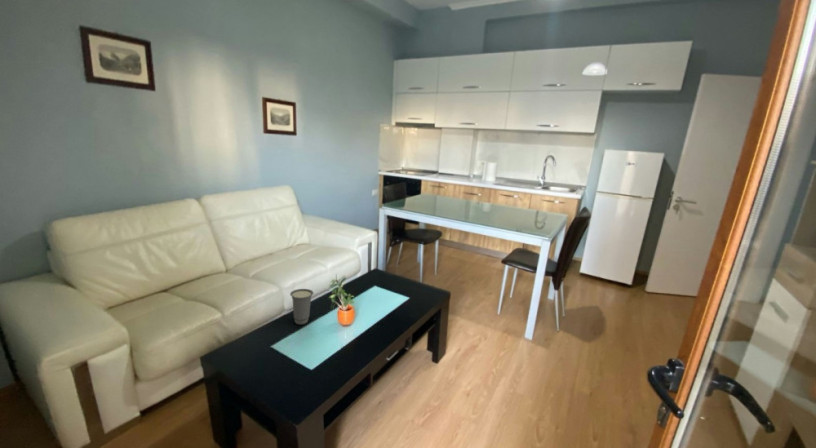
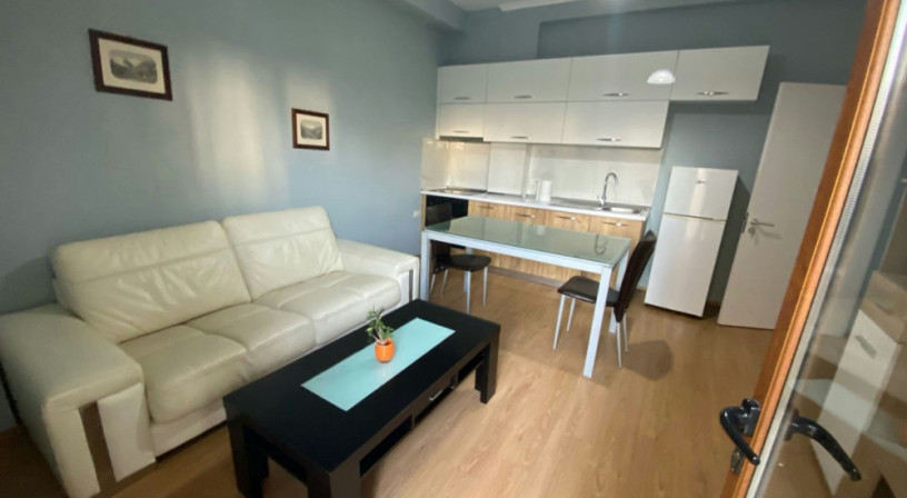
- cup (301, 307)
